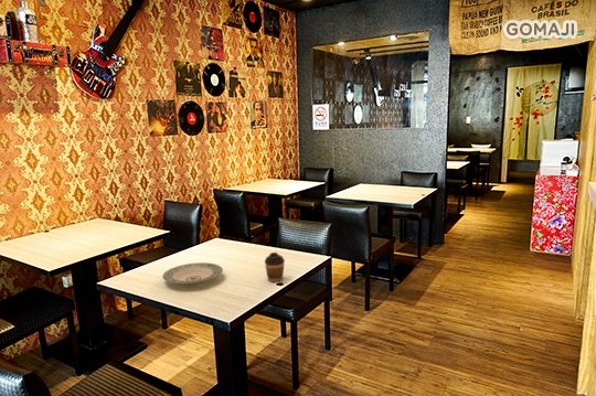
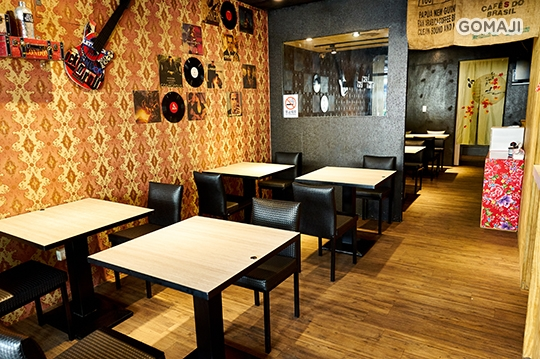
- coffee cup (275, 267)
- plate (193, 276)
